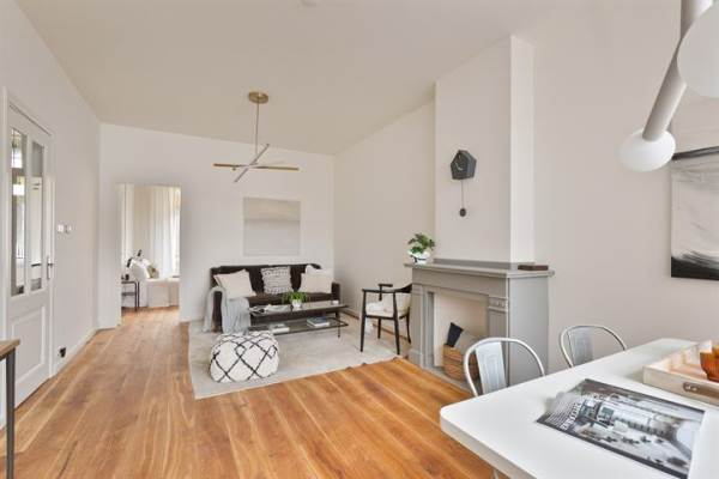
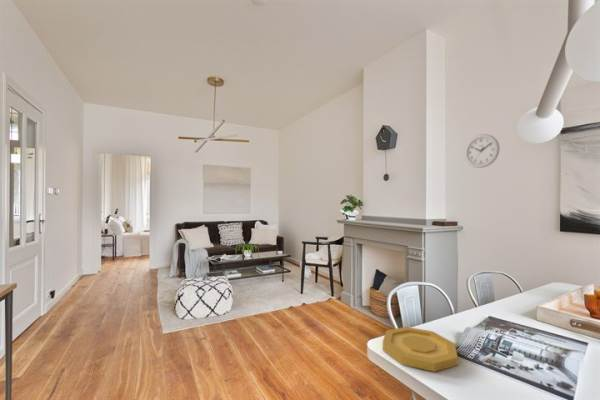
+ wall clock (480, 151)
+ bowl (418, 346)
